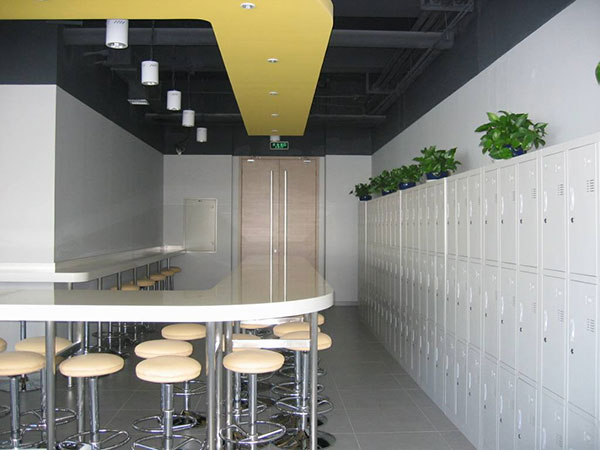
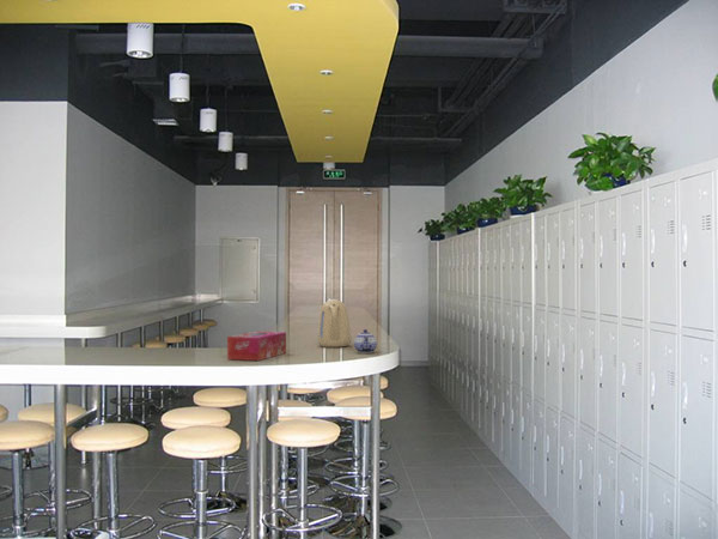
+ tissue box (257, 345)
+ teapot (365, 340)
+ kettle (334, 322)
